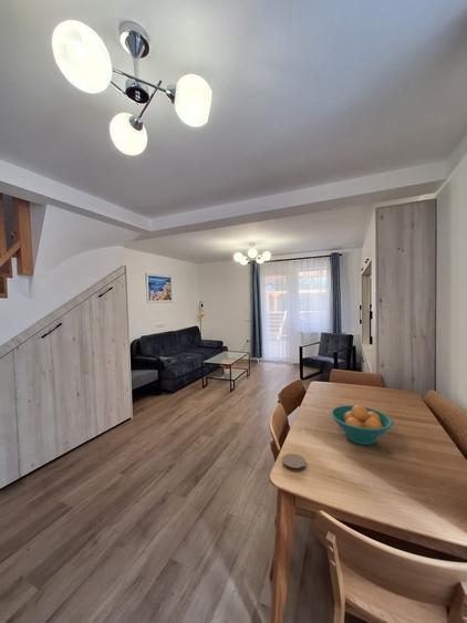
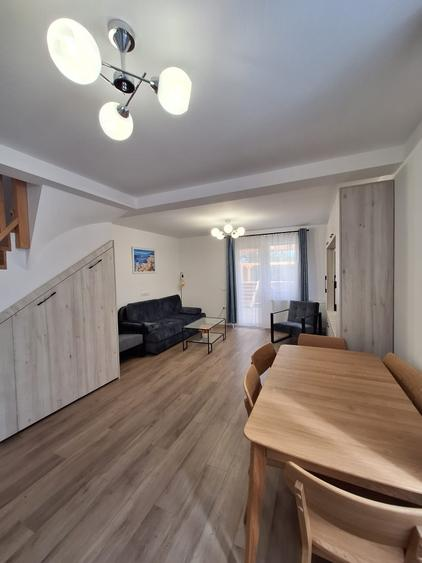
- coaster (293, 461)
- fruit bowl (360, 422)
